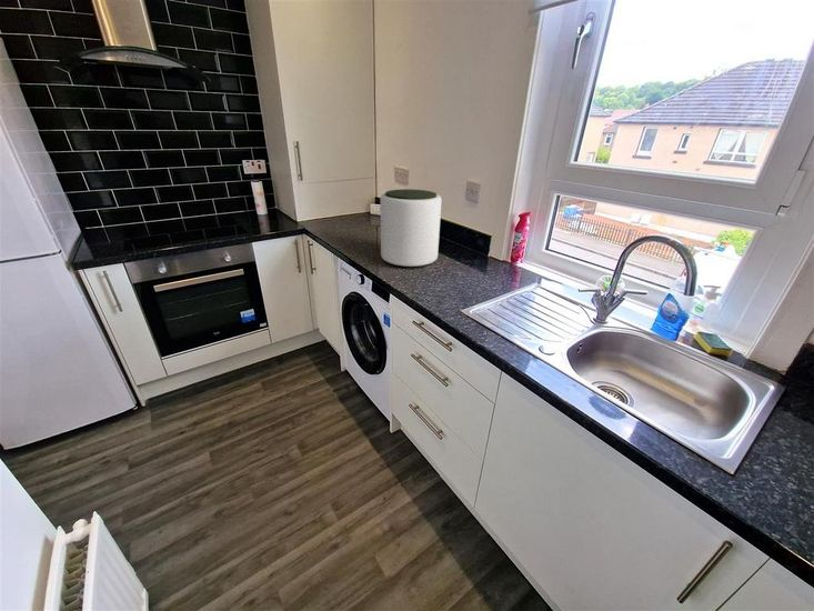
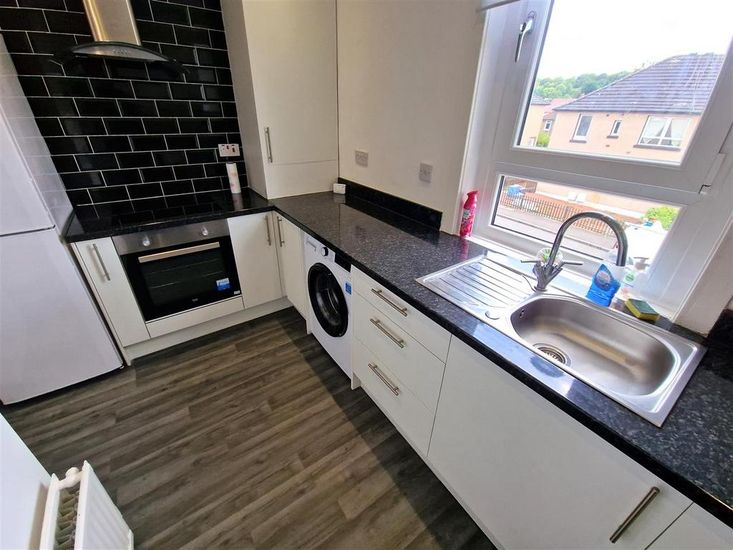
- plant pot (410, 227)
